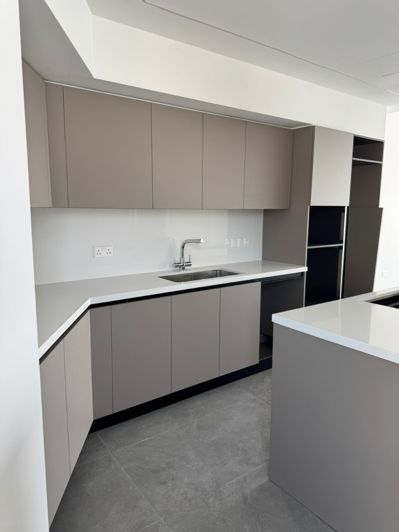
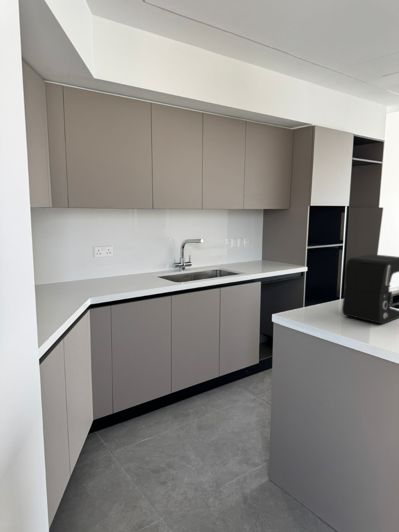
+ coffee maker (376, 287)
